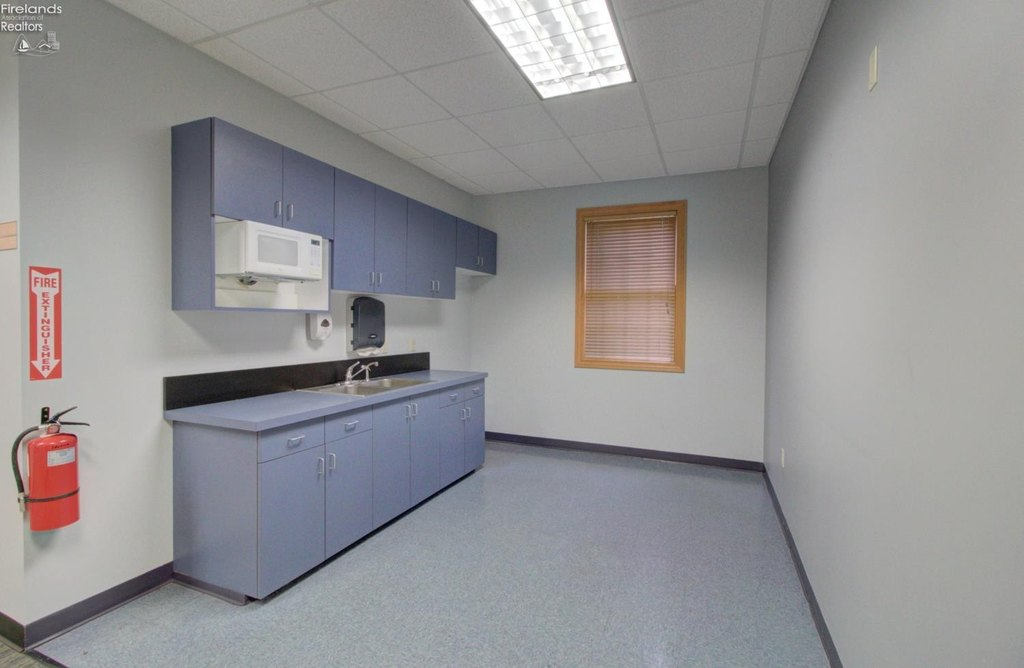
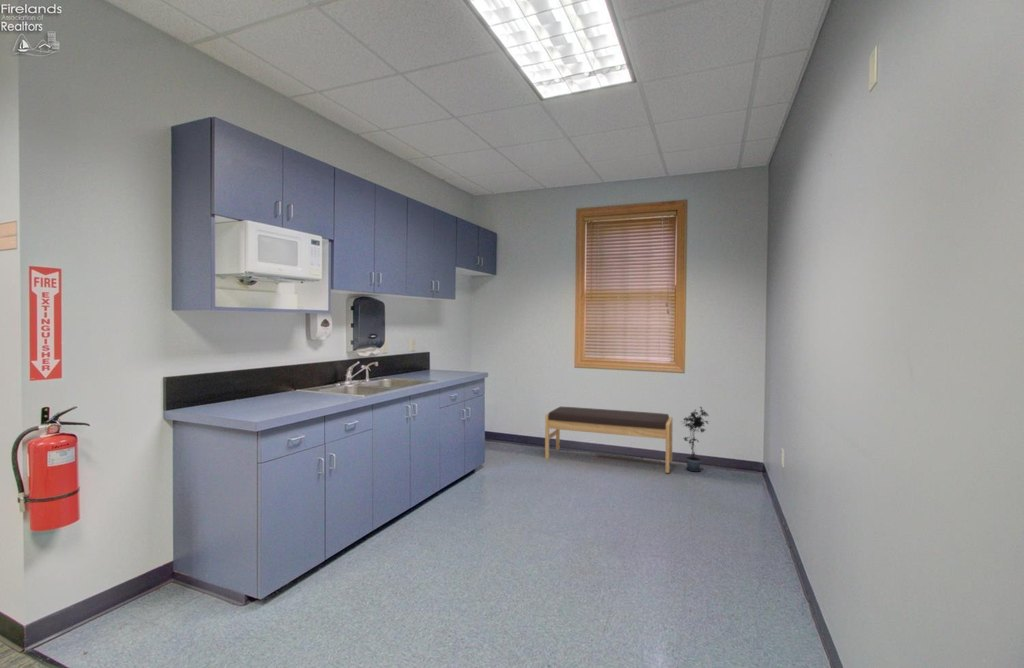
+ potted plant (694, 438)
+ bench (608, 433)
